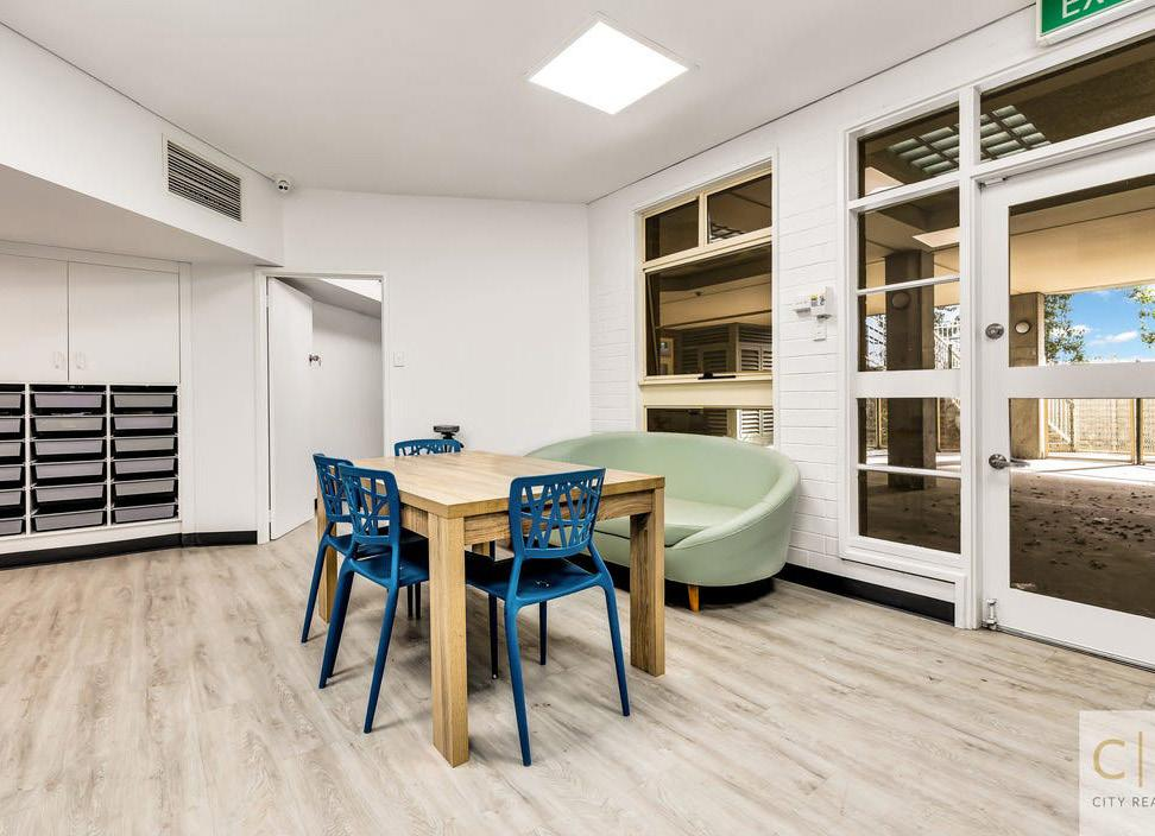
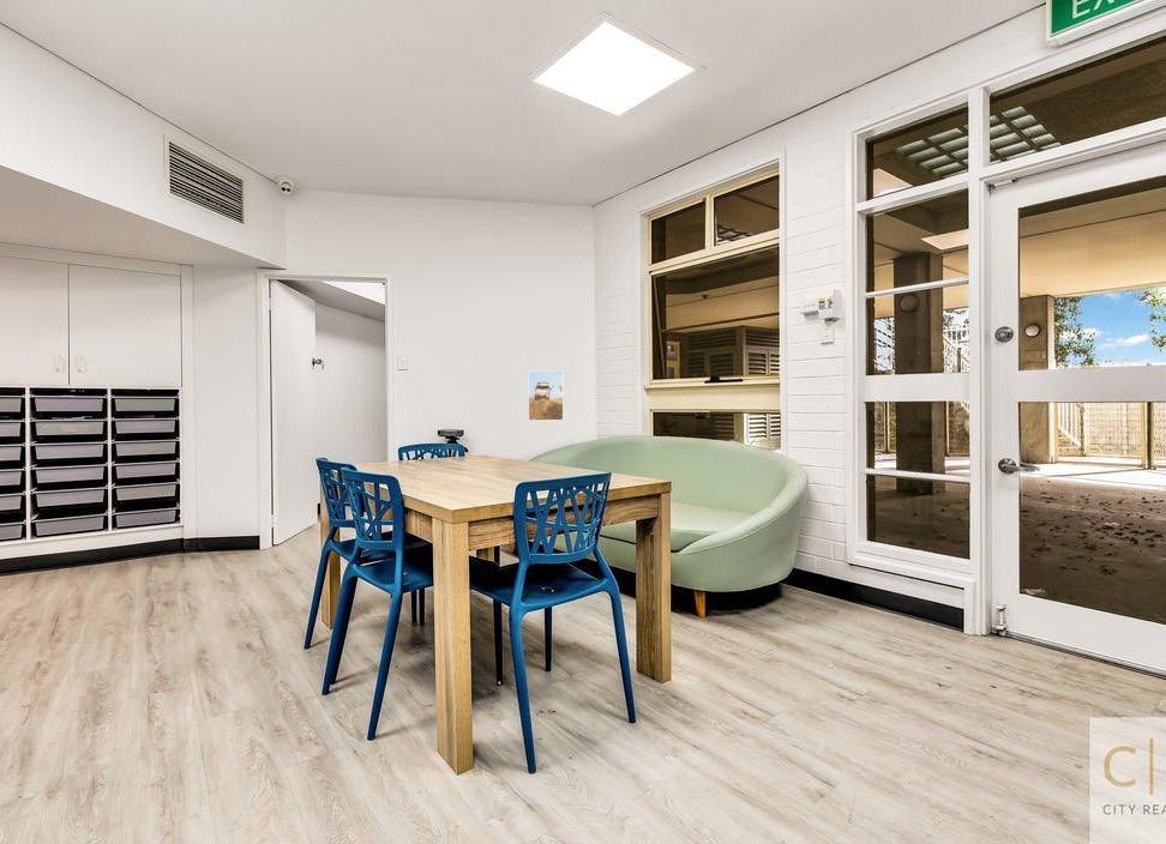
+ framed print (545, 396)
